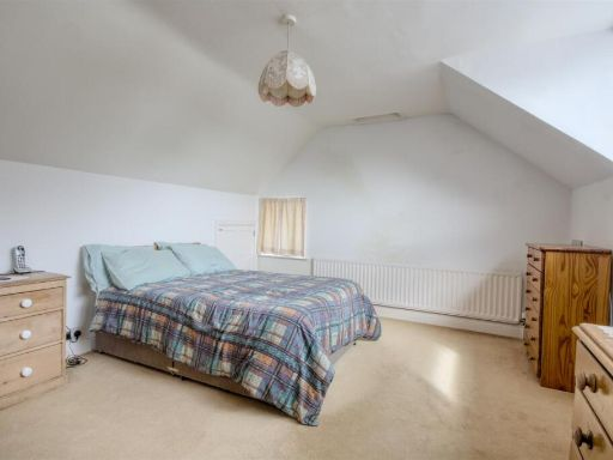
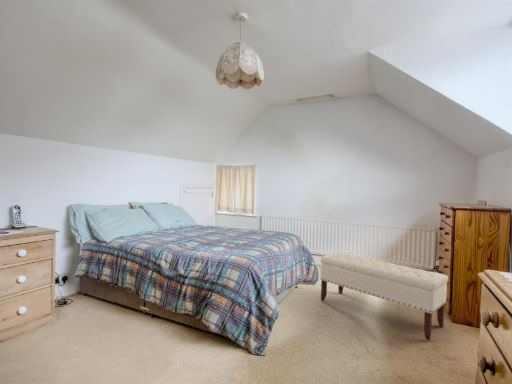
+ bench (377, 288)
